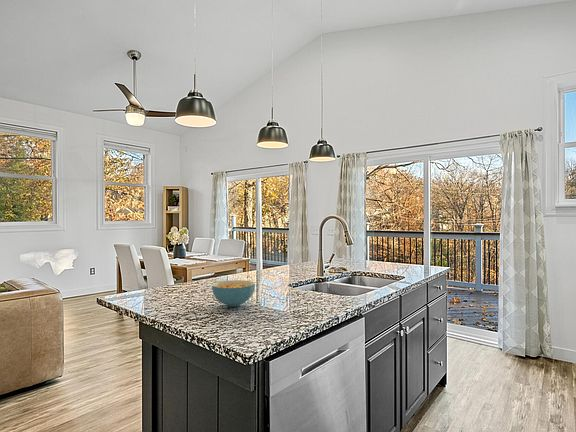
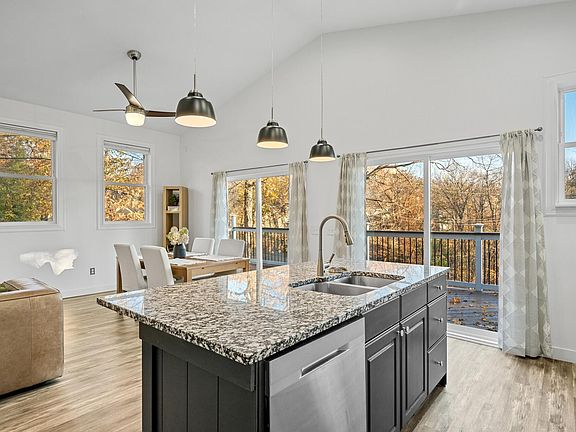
- cereal bowl (233, 294)
